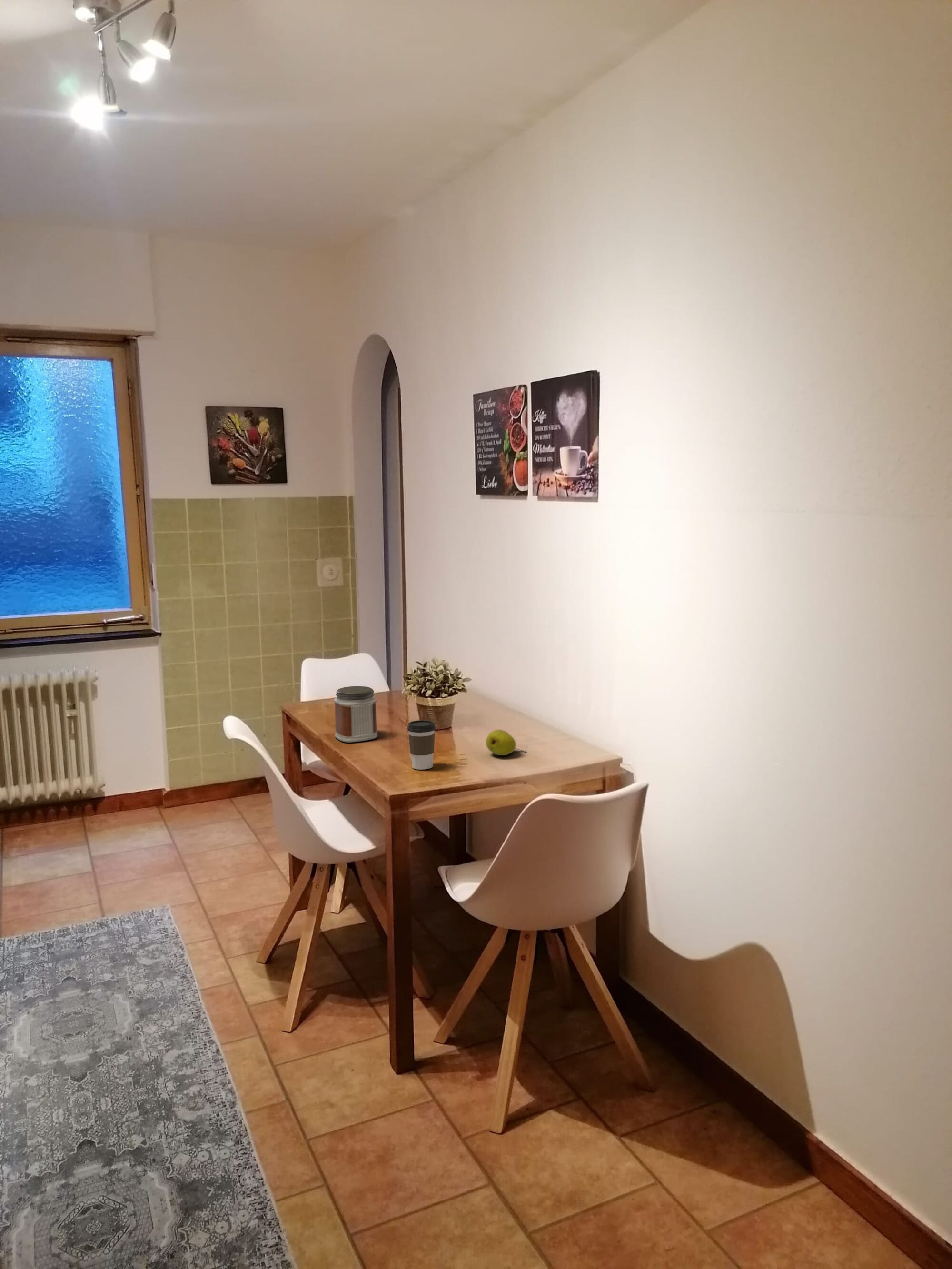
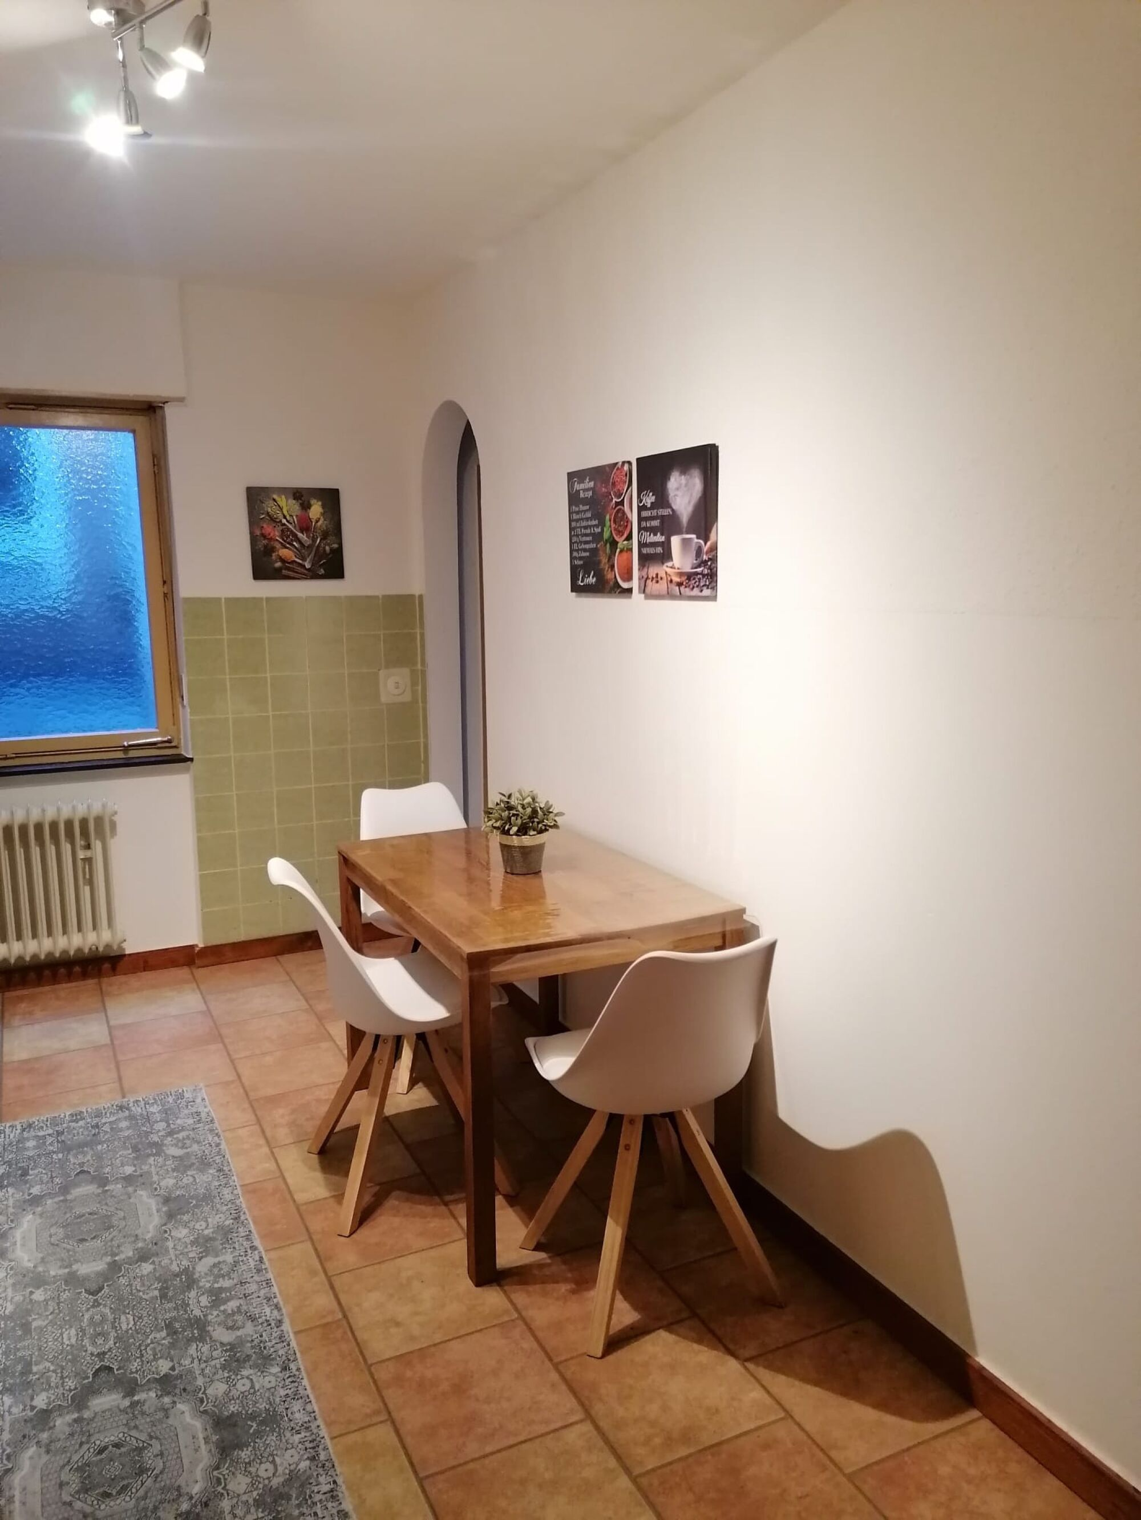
- fruit (505, 742)
- jar (355, 713)
- coffee cup (422, 745)
